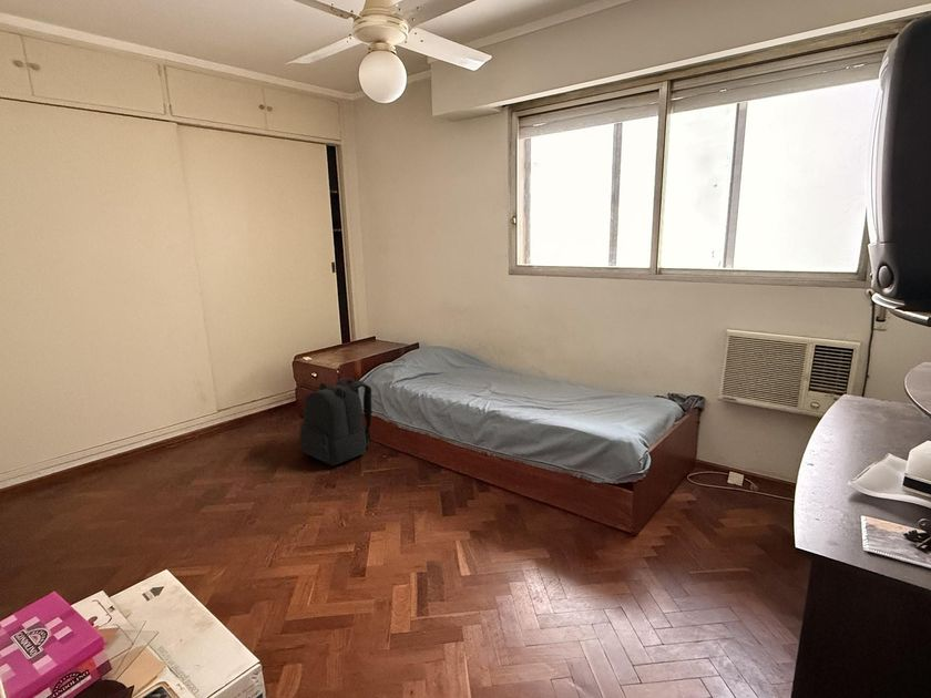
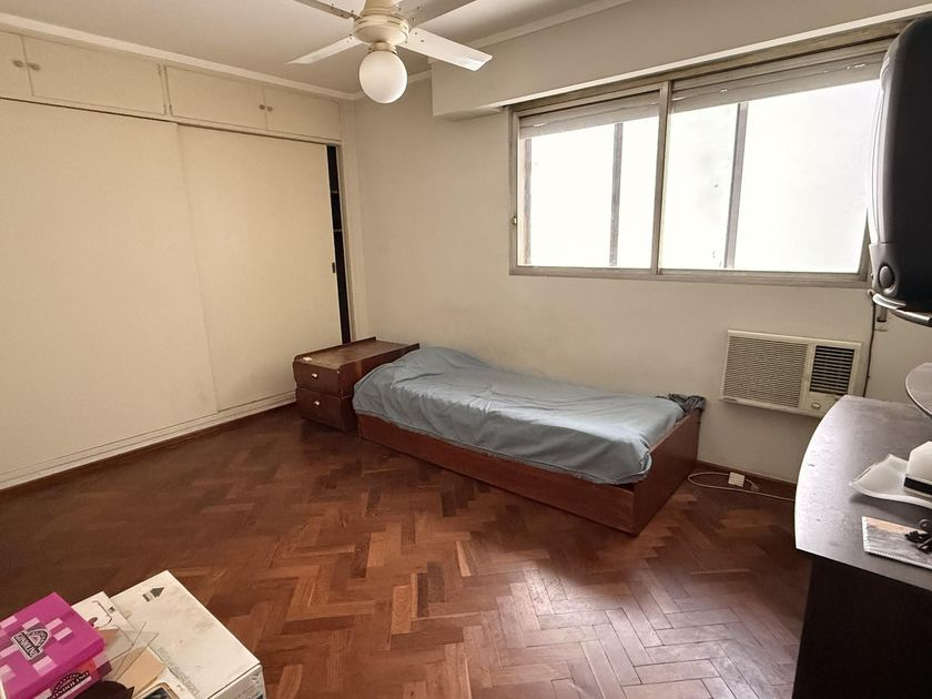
- backpack (338, 419)
